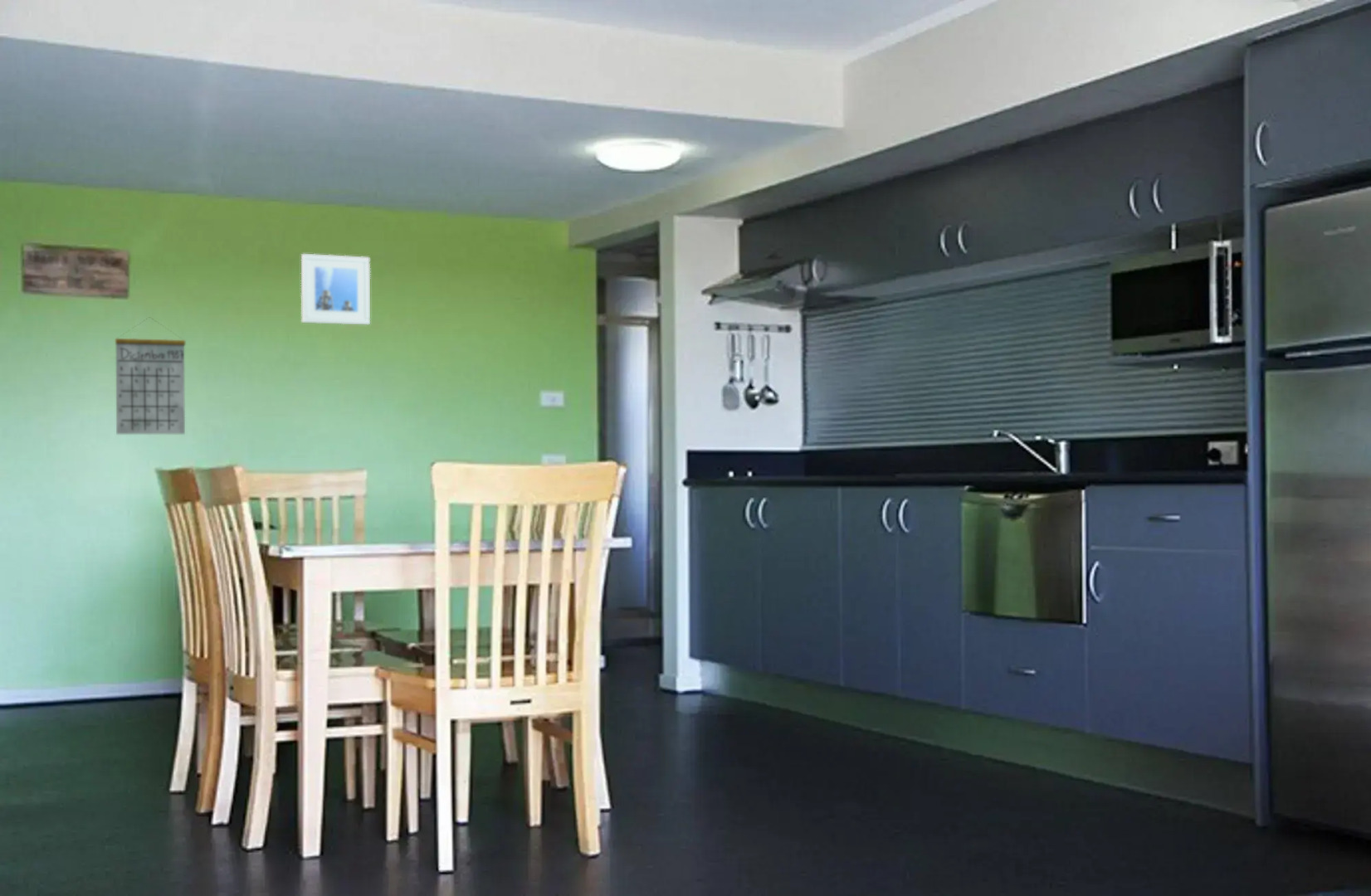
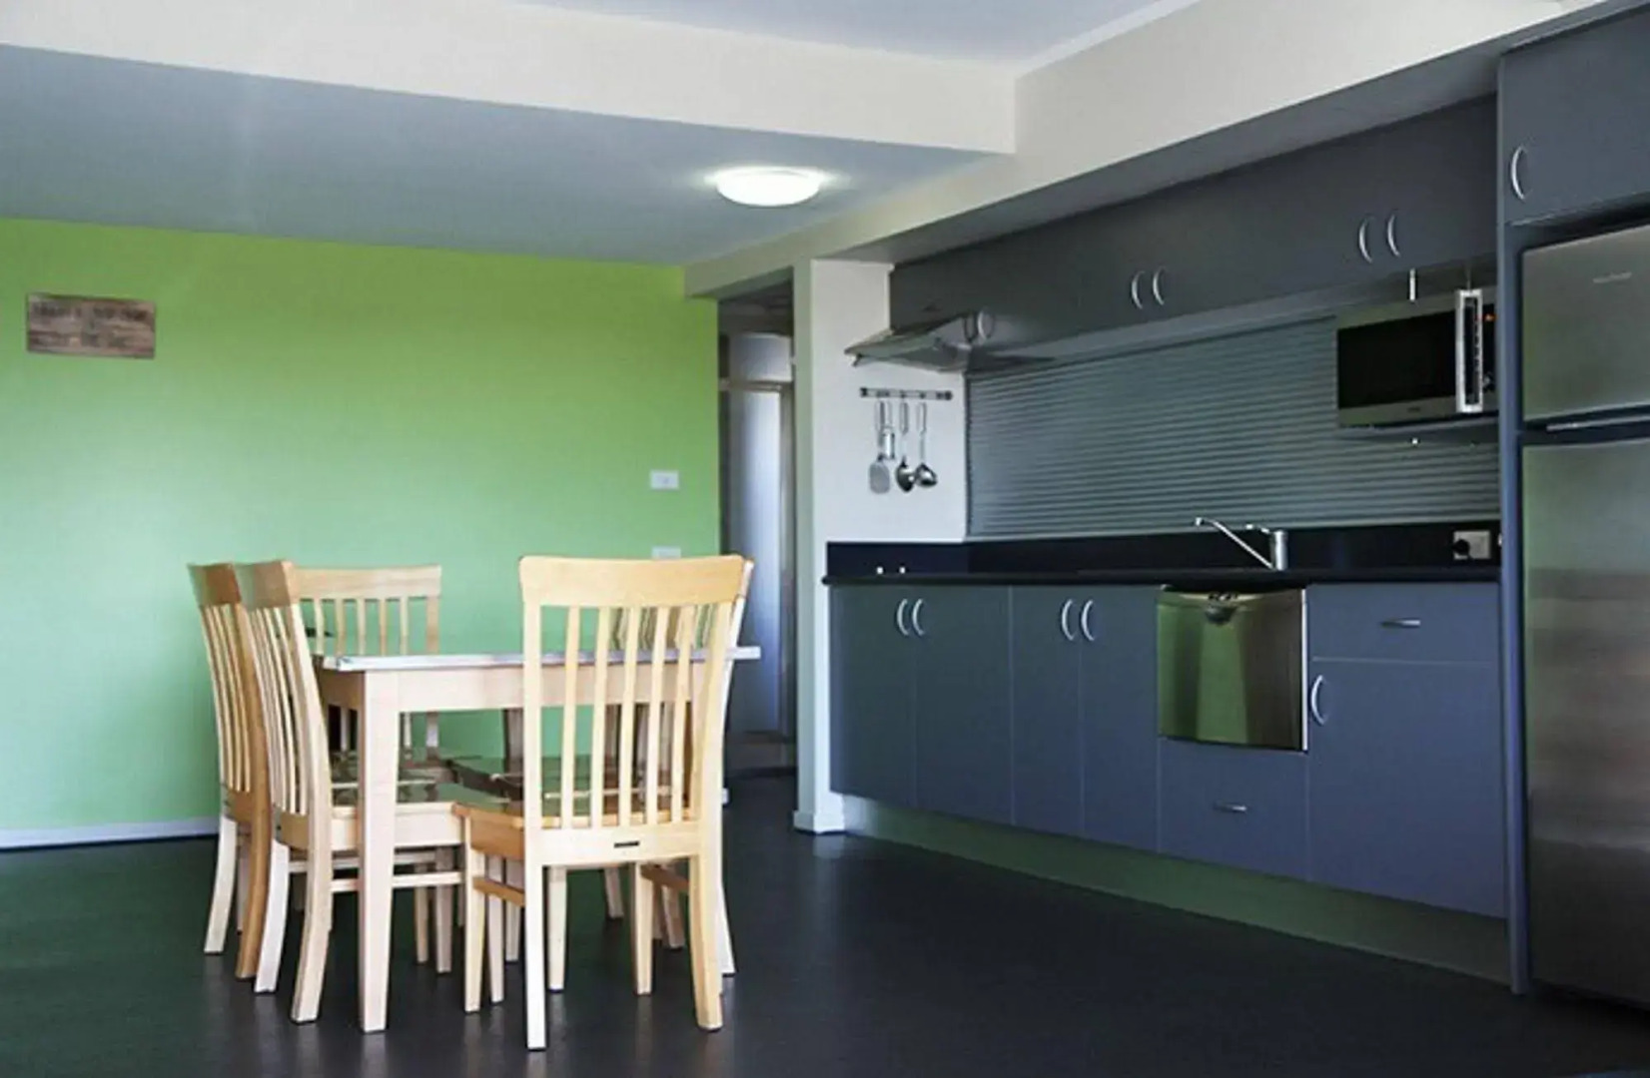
- calendar (150, 375)
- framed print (335, 290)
